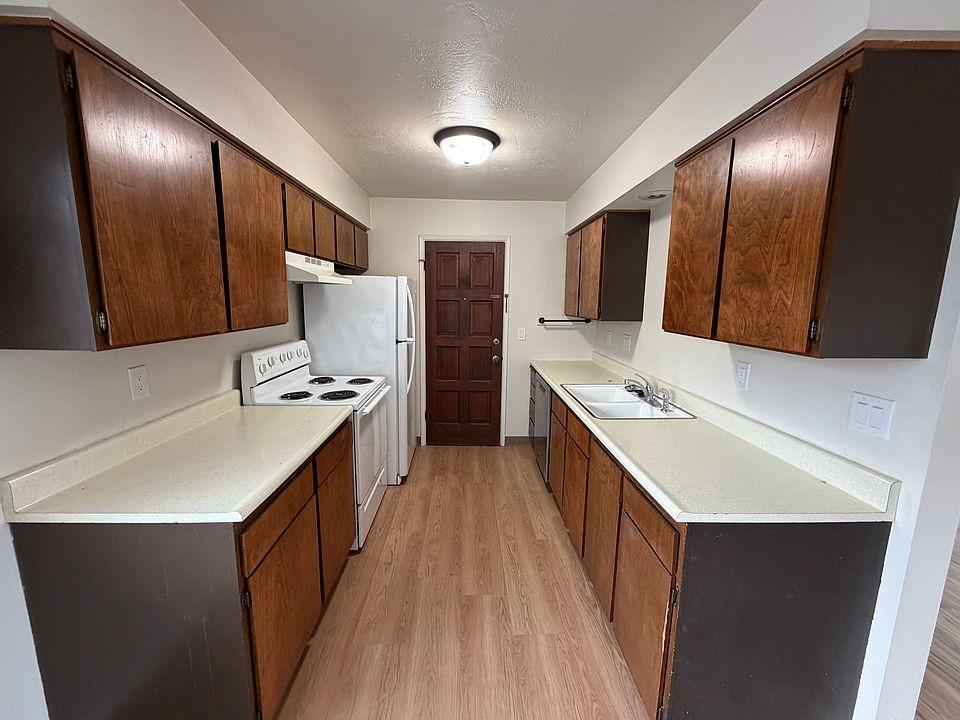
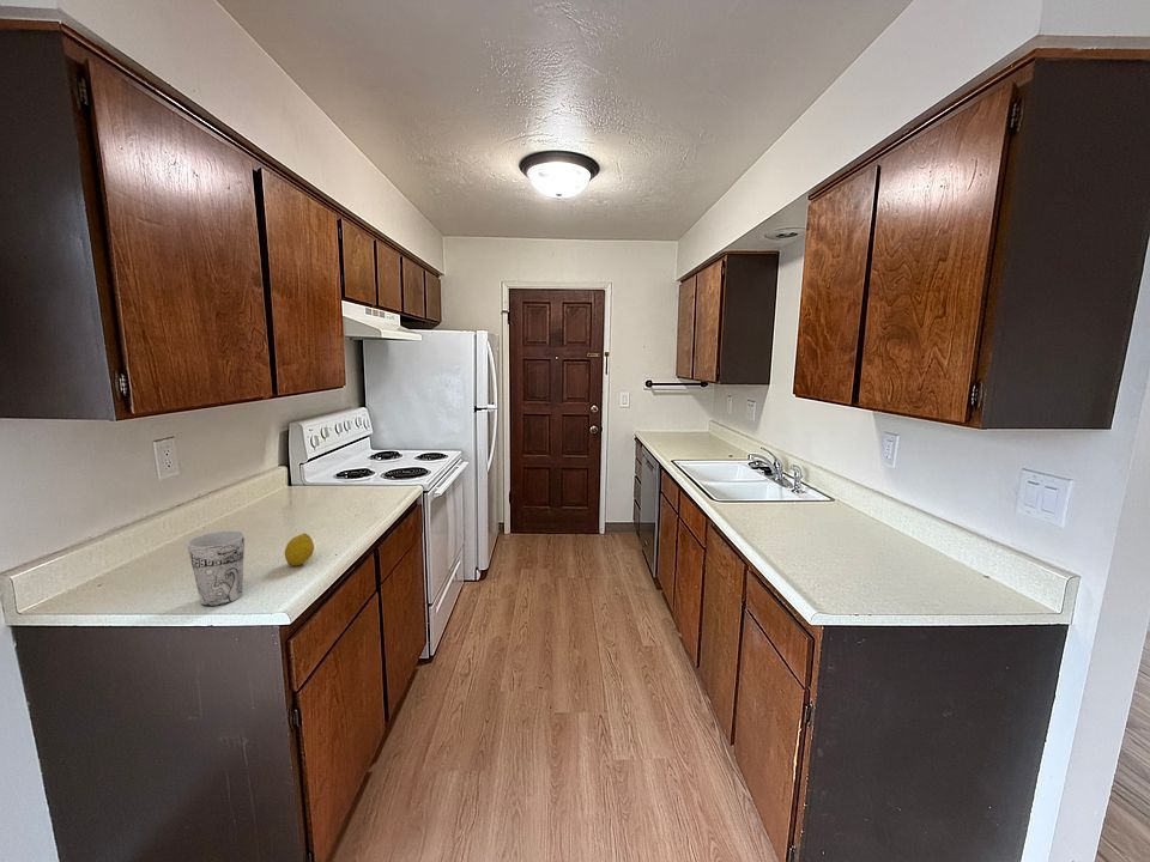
+ cup (219, 569)
+ fruit (298, 548)
